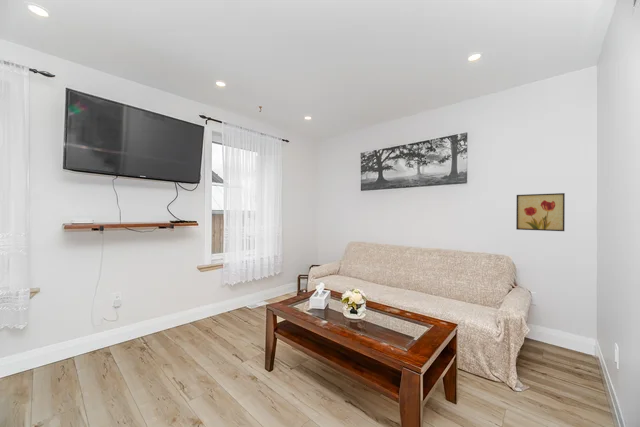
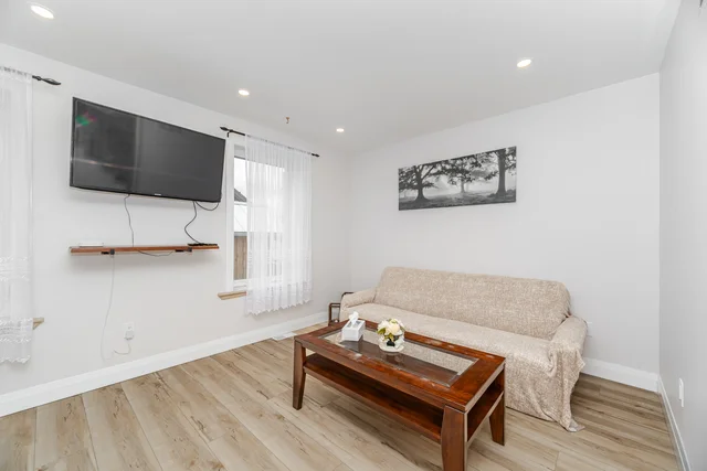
- wall art (539, 212)
